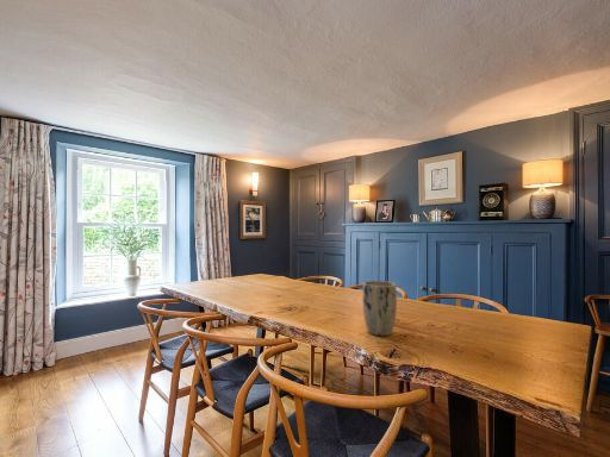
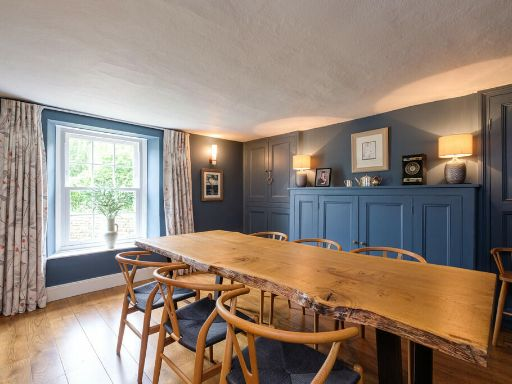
- plant pot (379, 307)
